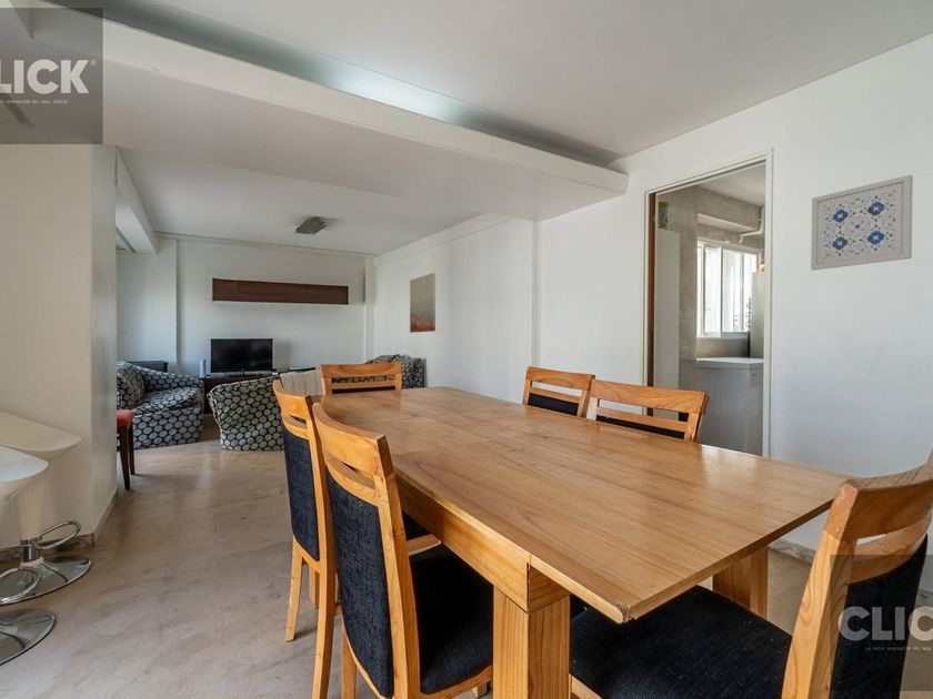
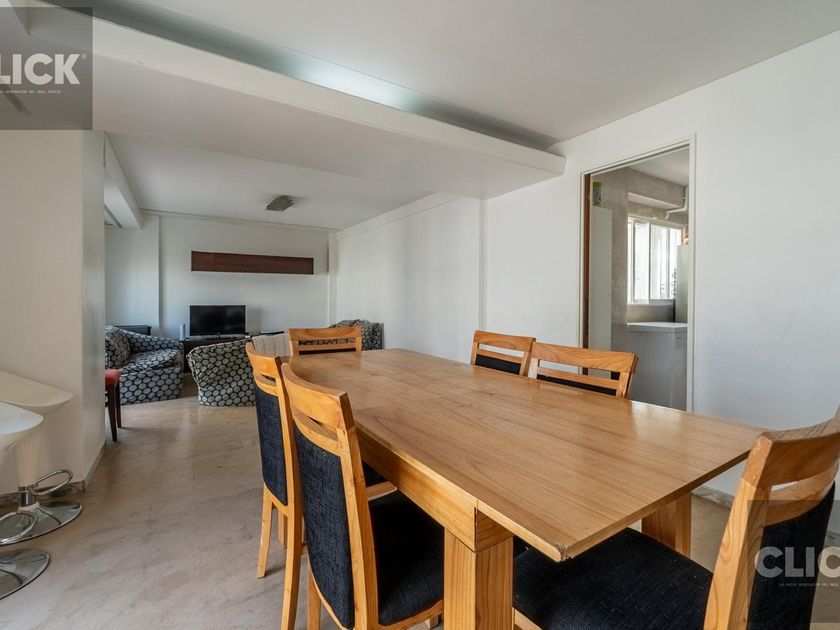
- wall art (857, 225)
- wall art (422, 304)
